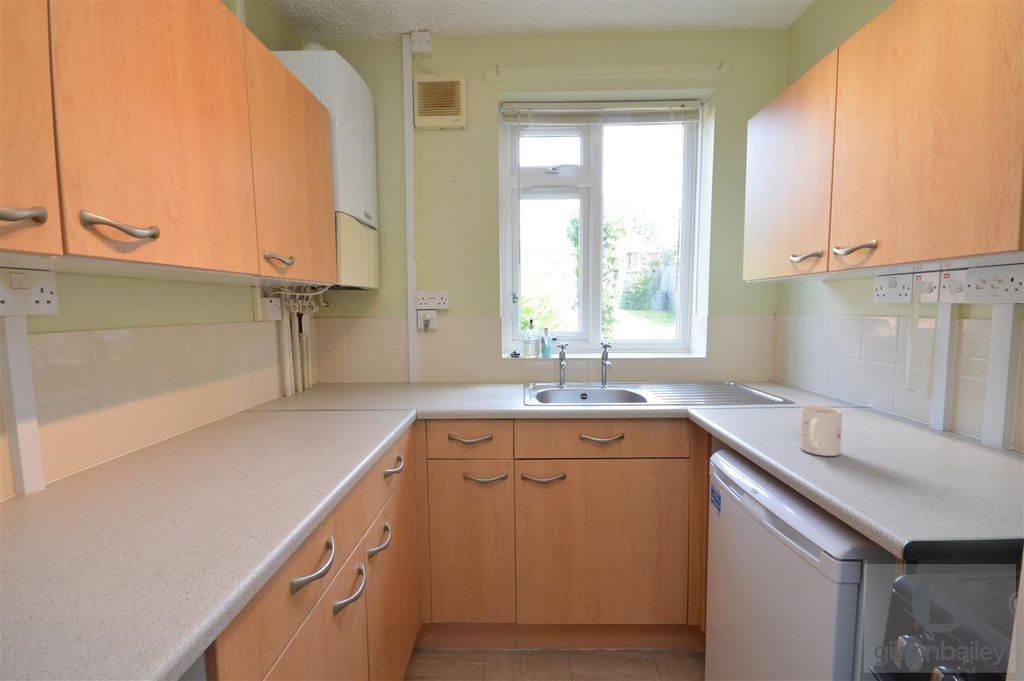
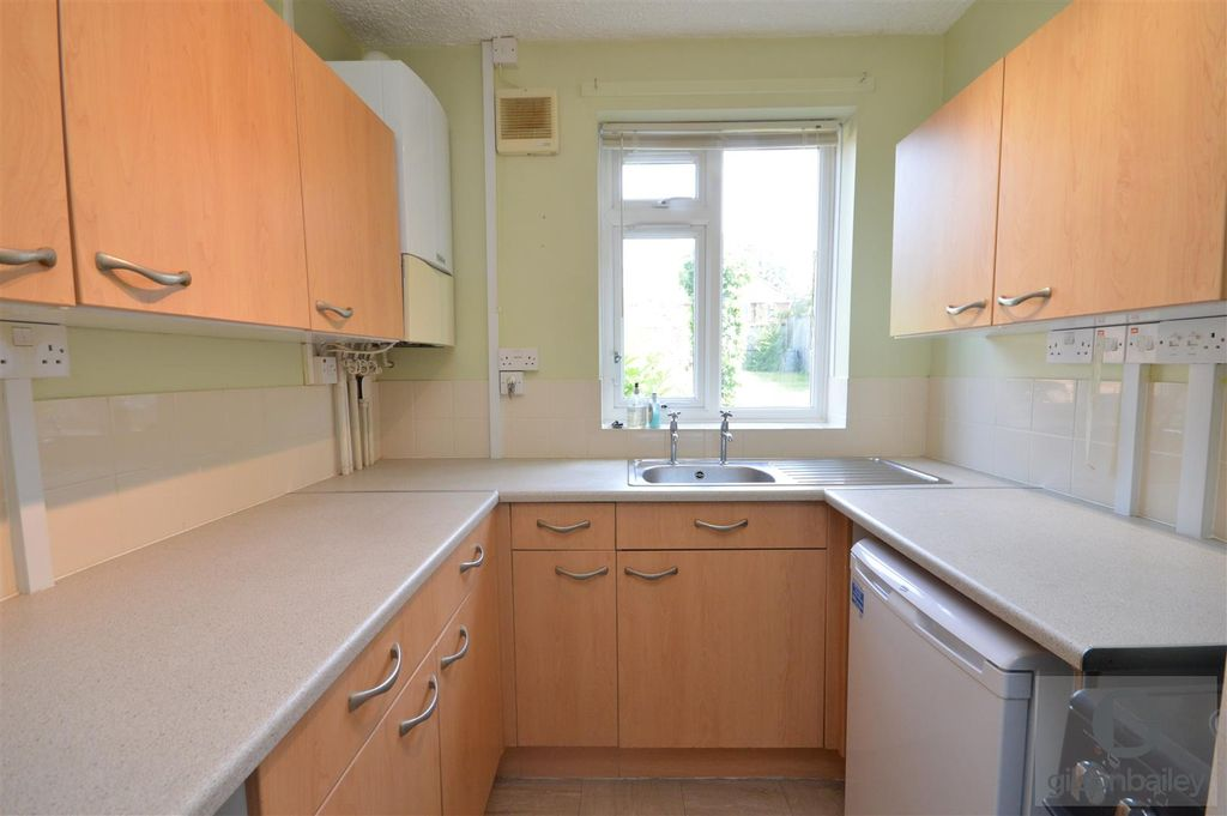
- mug (818, 431)
